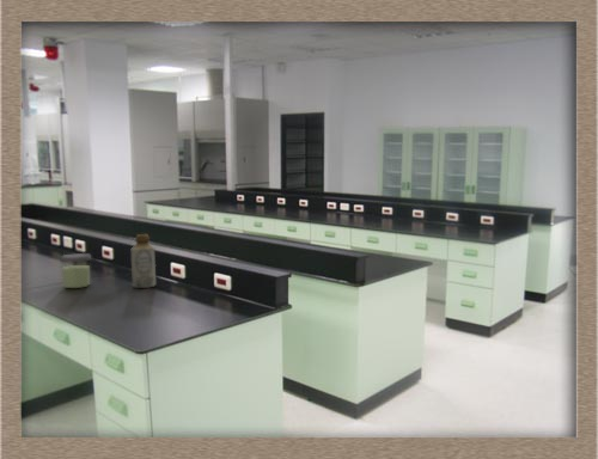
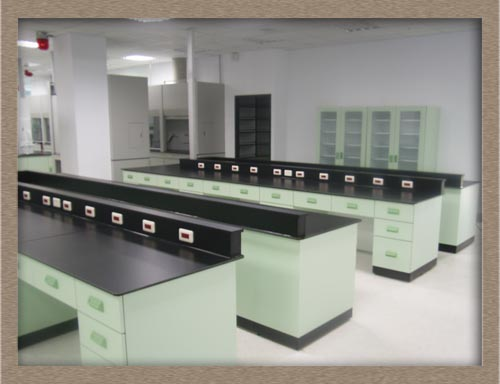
- jar (75, 270)
- bottle (142, 259)
